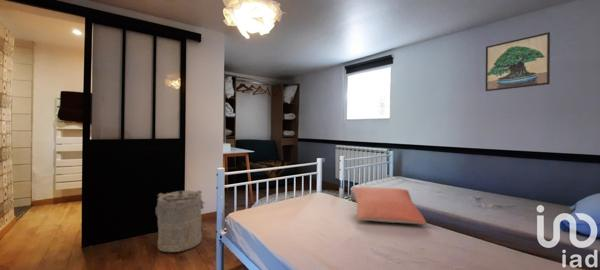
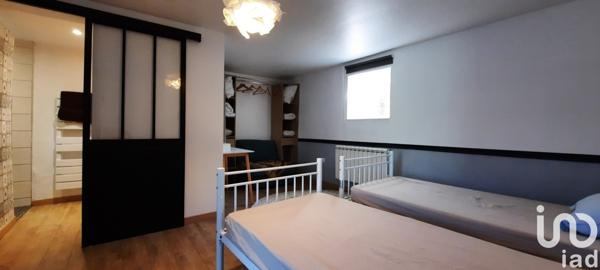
- laundry hamper (178, 216)
- pillow (384, 203)
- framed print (515, 64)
